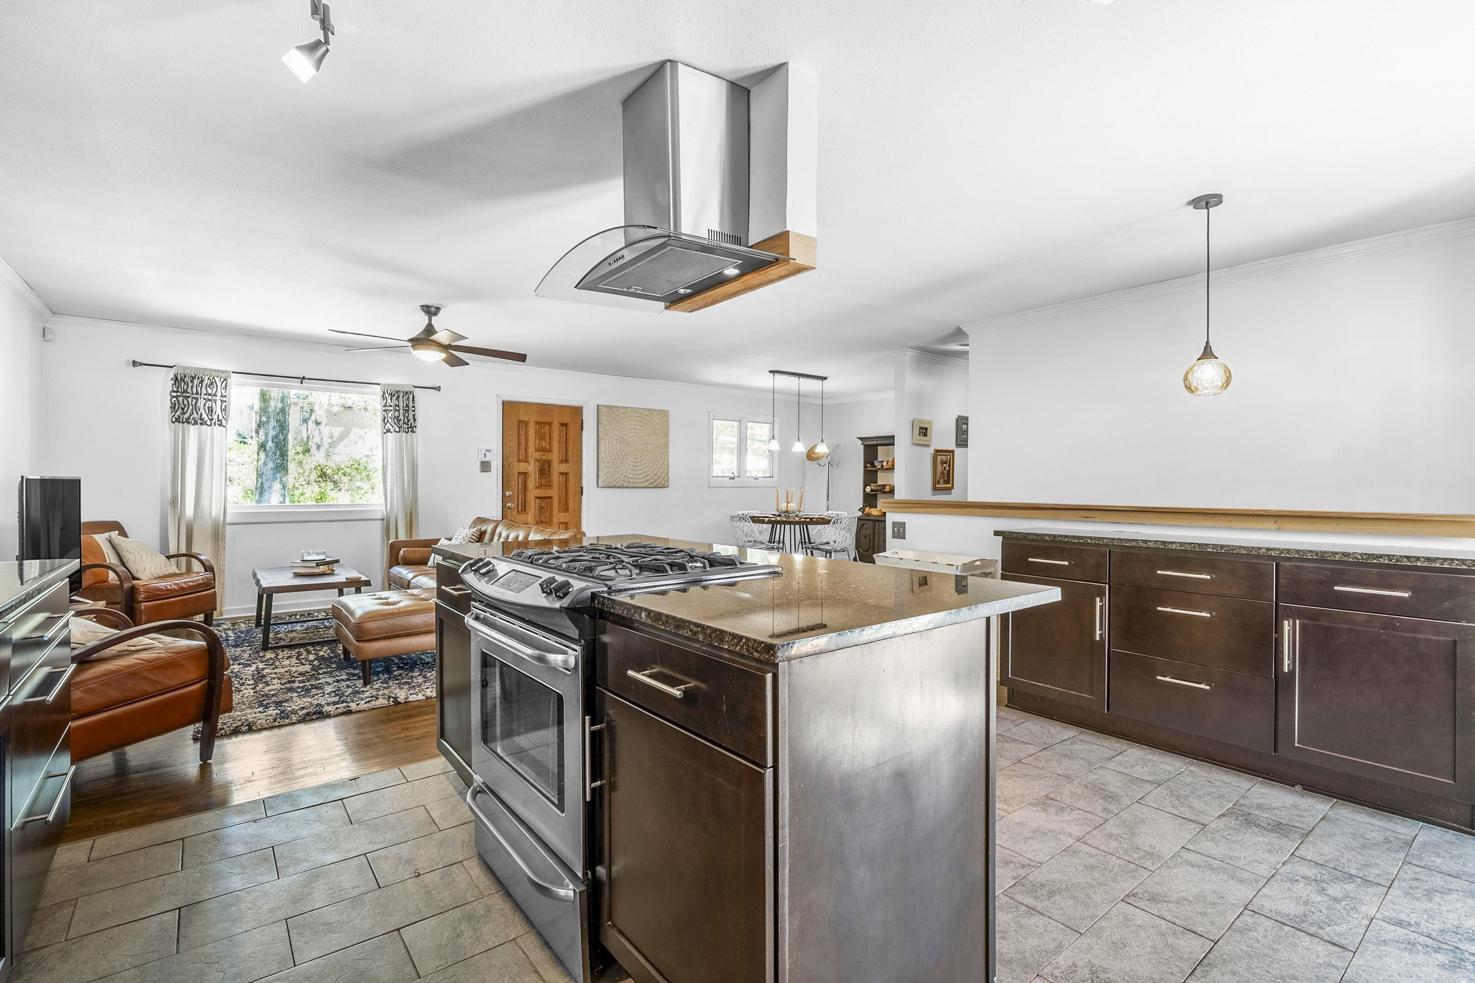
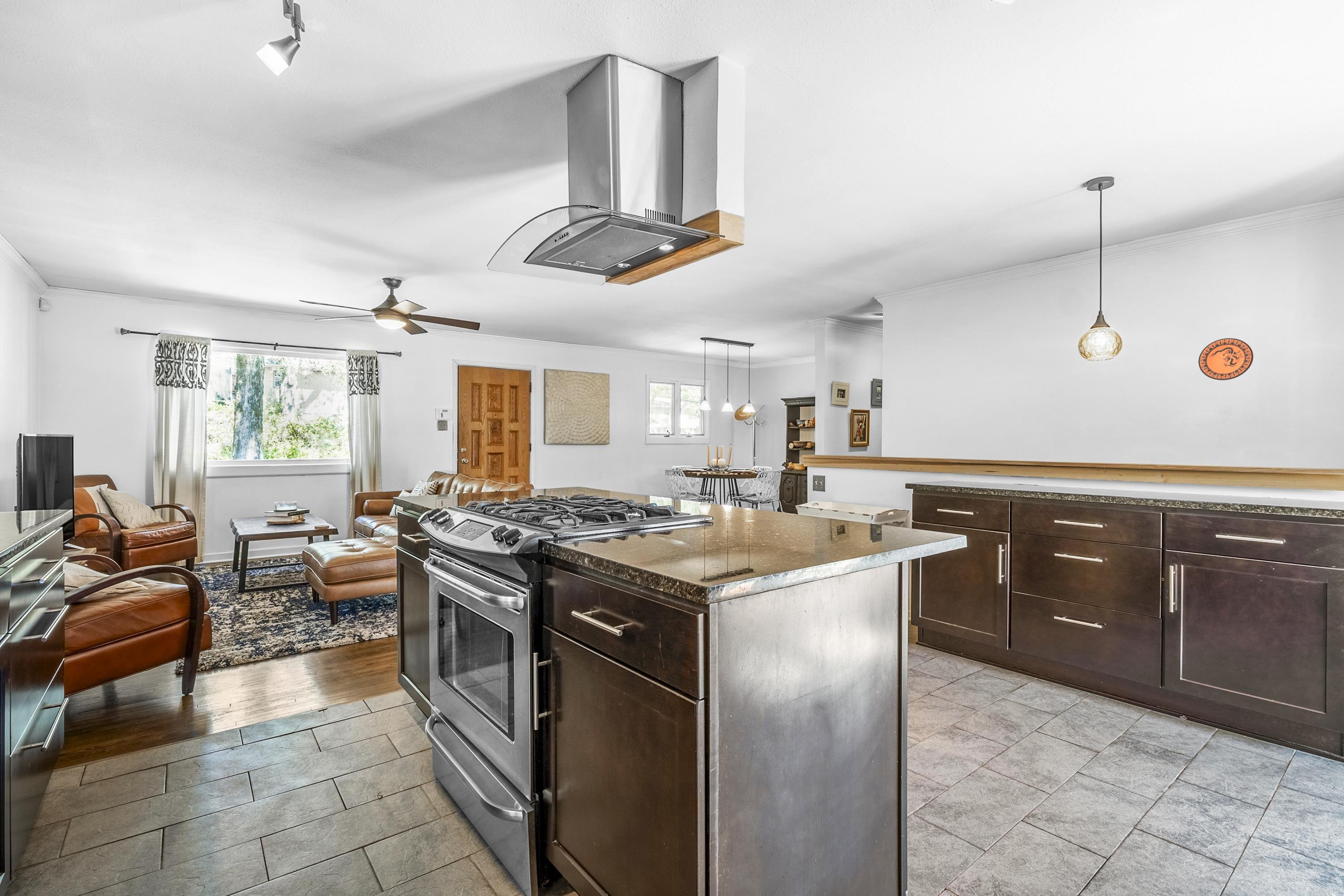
+ decorative plate (1225, 359)
